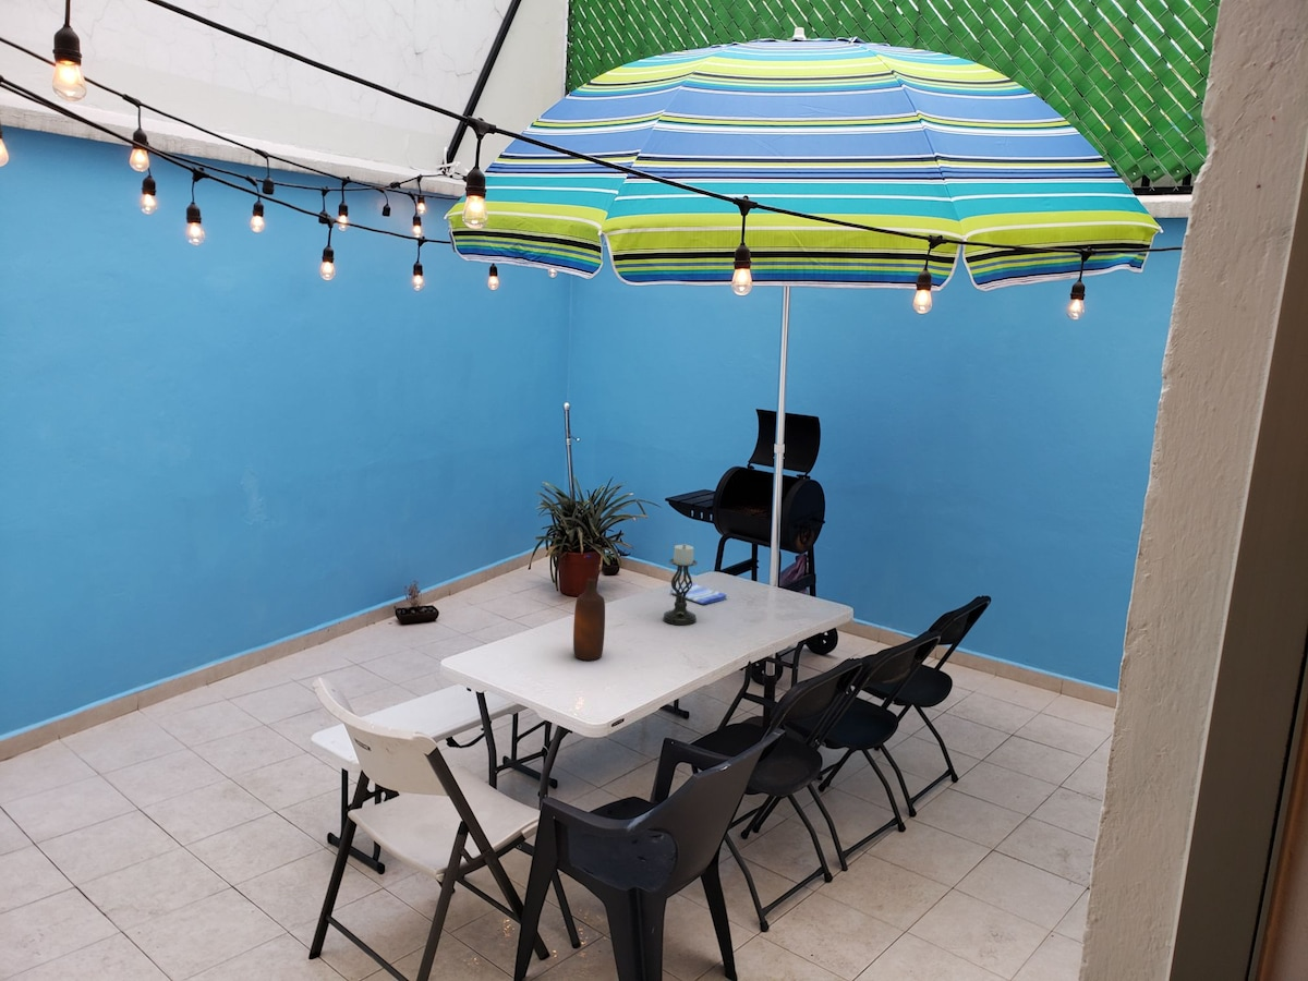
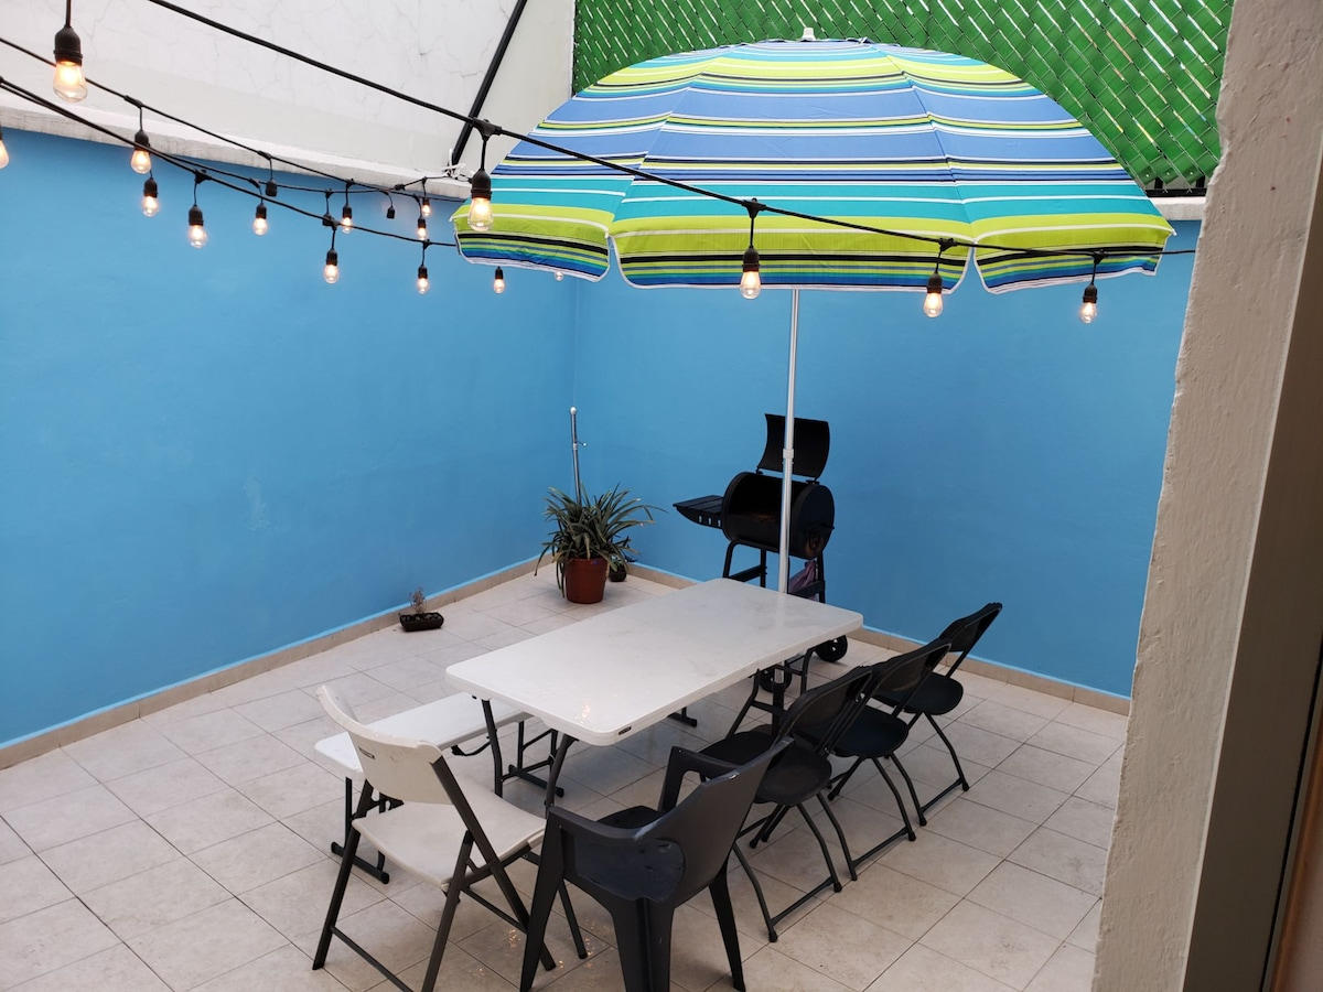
- dish towel (698, 593)
- candle holder (681, 582)
- bottle (590, 617)
